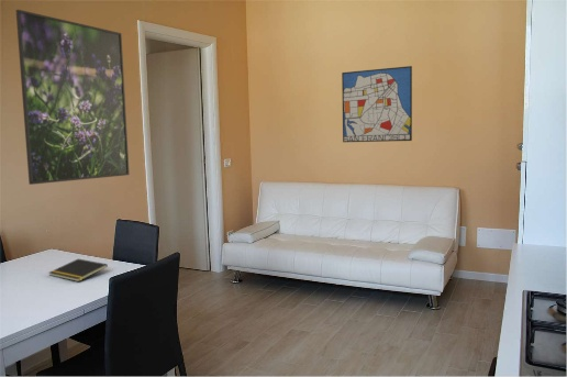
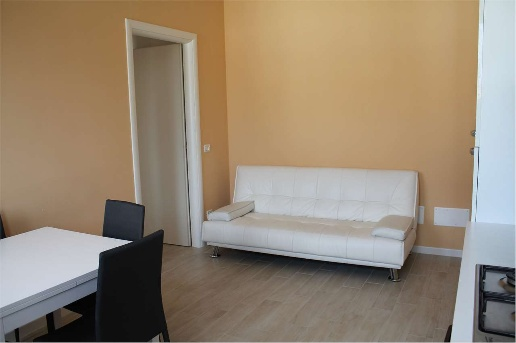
- wall art (376, 106)
- notepad (78, 269)
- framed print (79, 101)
